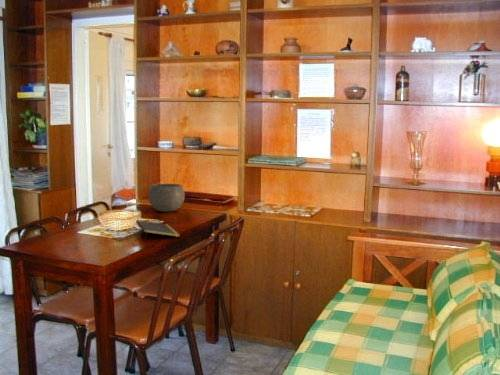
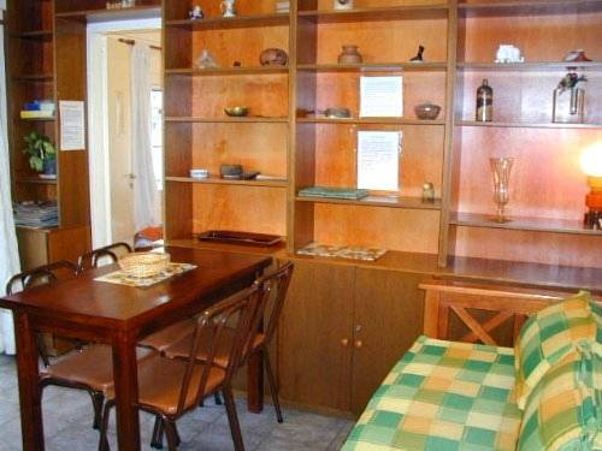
- bowl (166, 197)
- notepad (157, 228)
